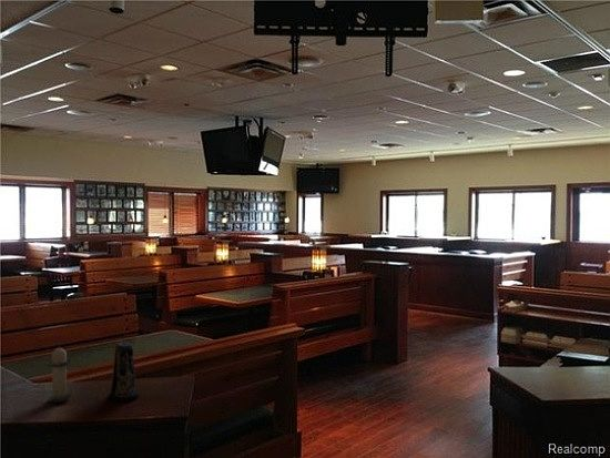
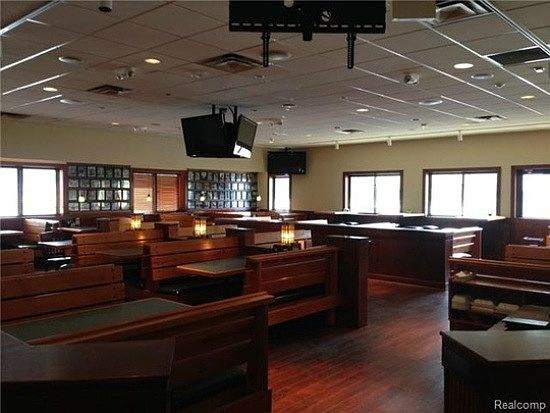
- candle (59, 372)
- candle (123, 369)
